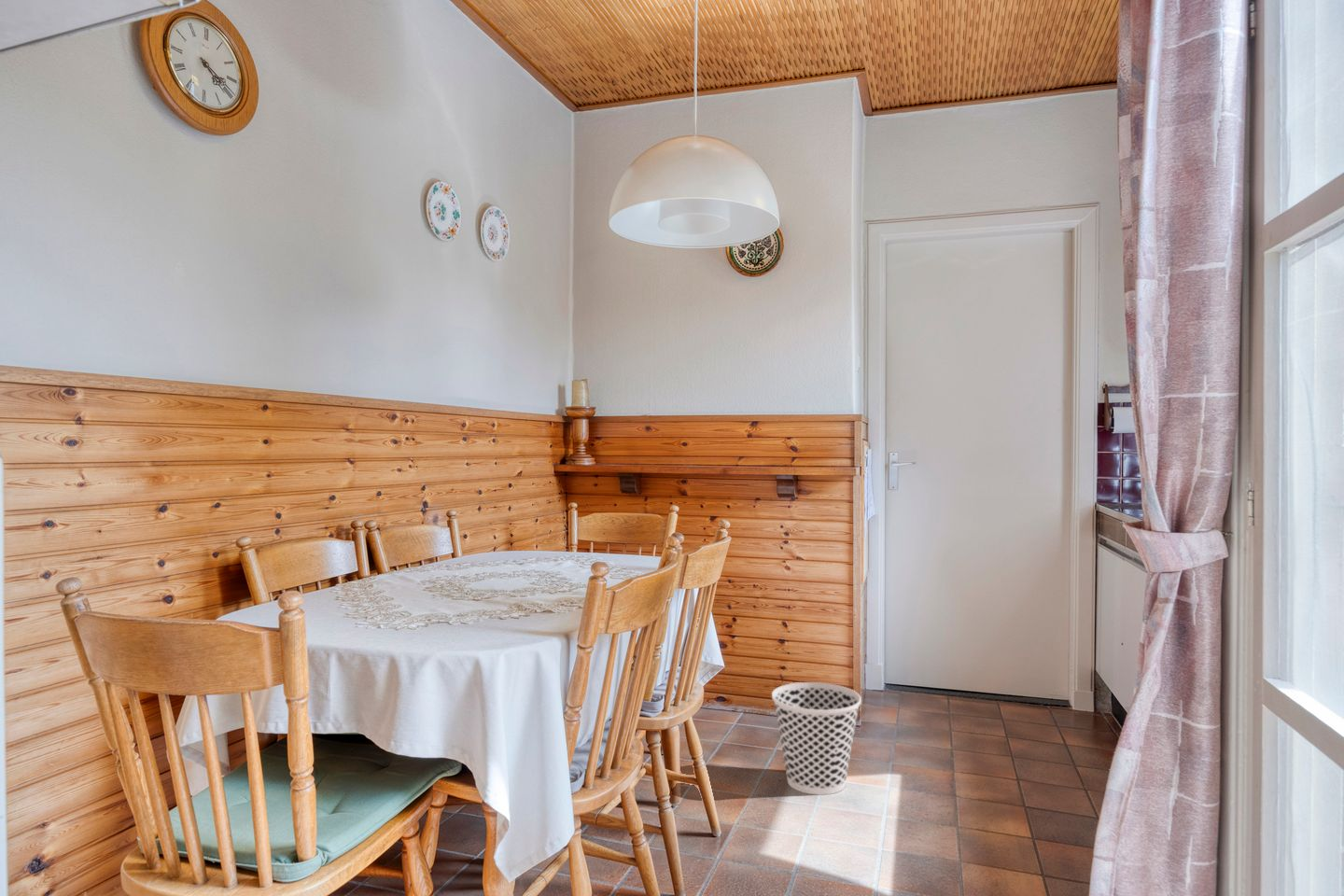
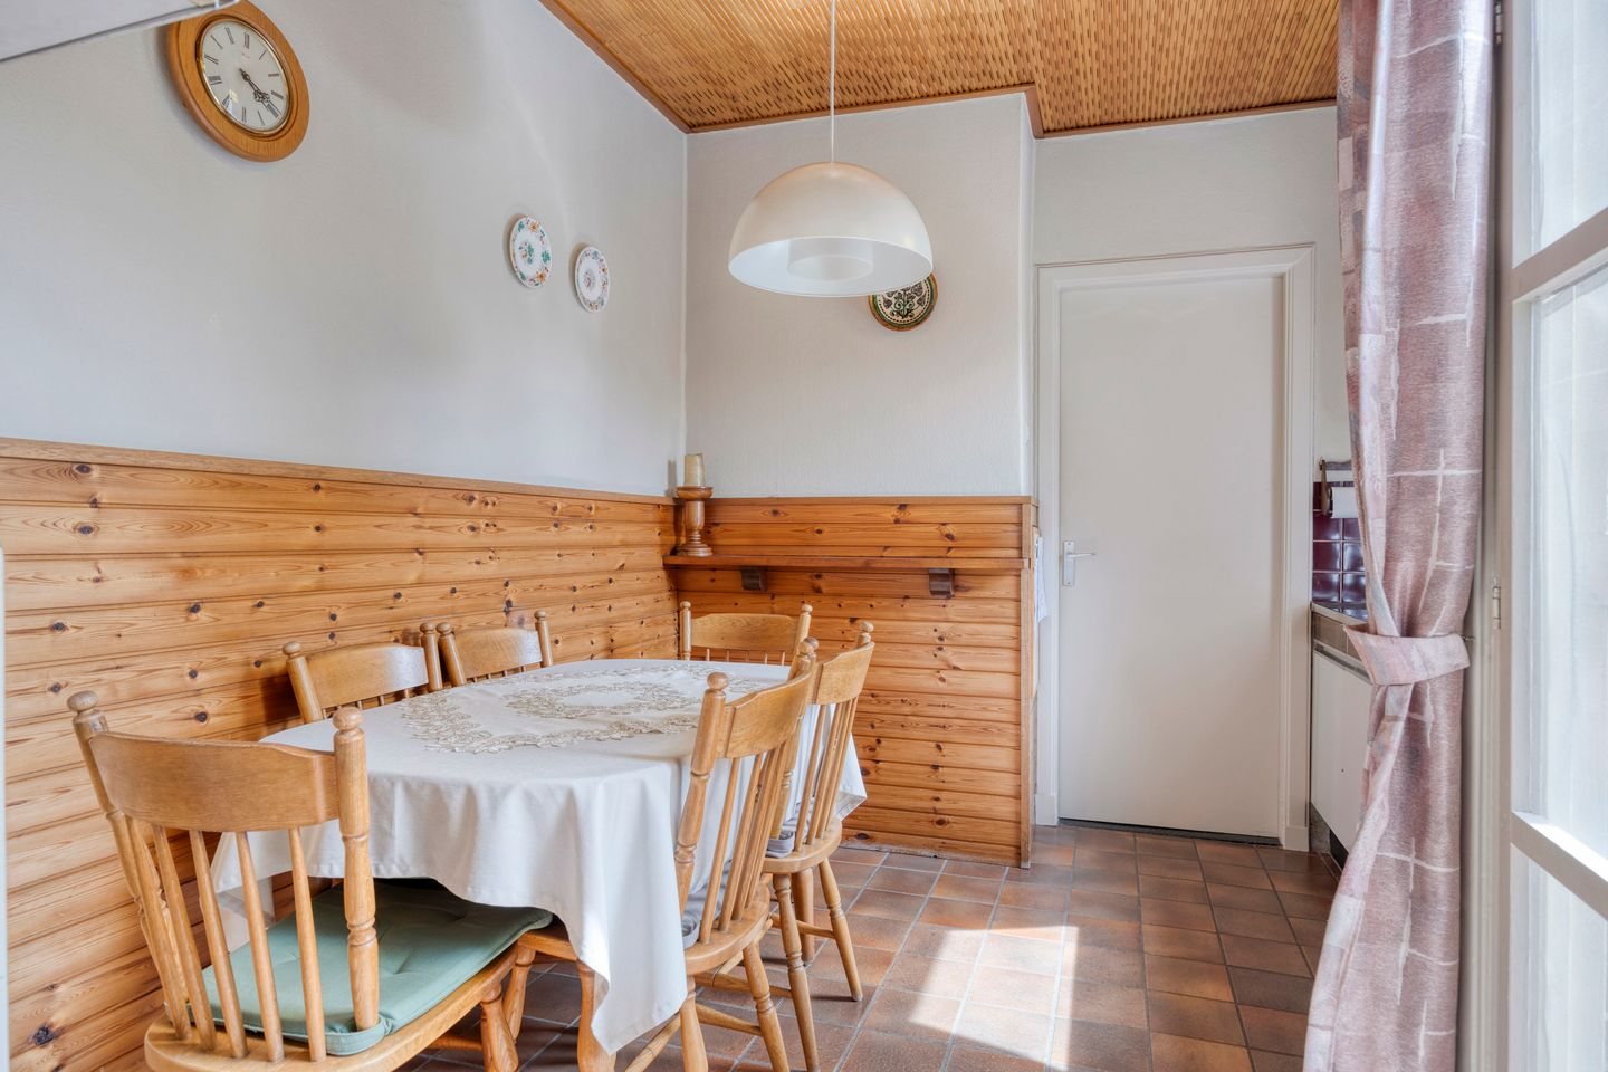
- wastebasket (816, 738)
